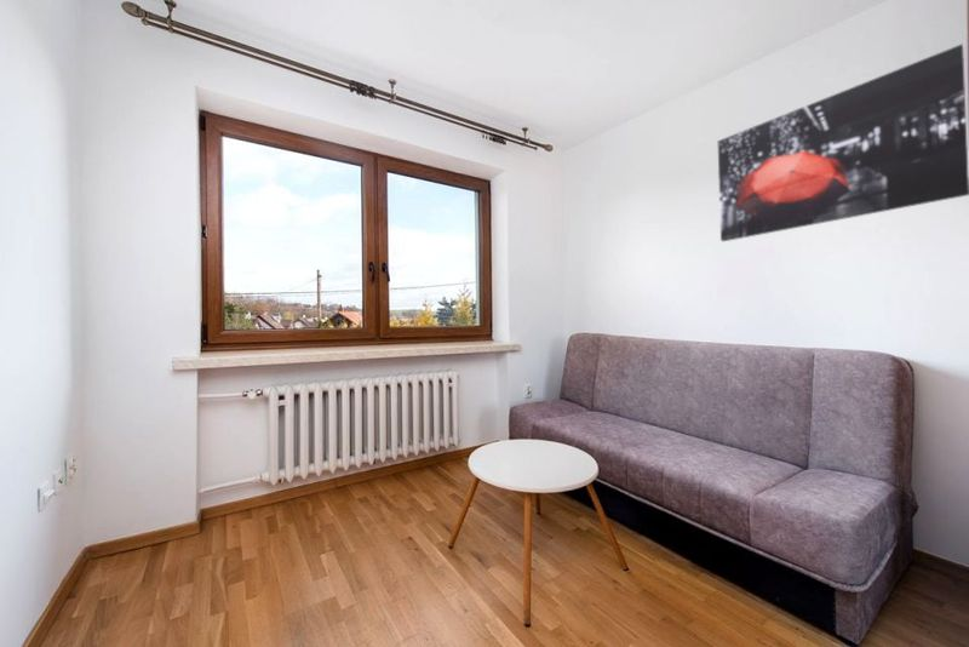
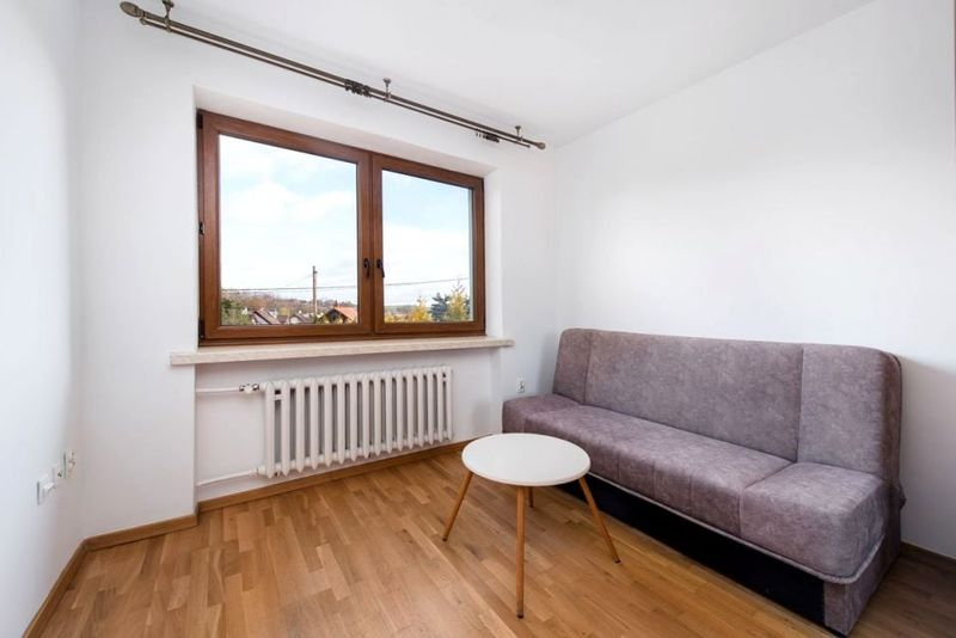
- wall art (818, 162)
